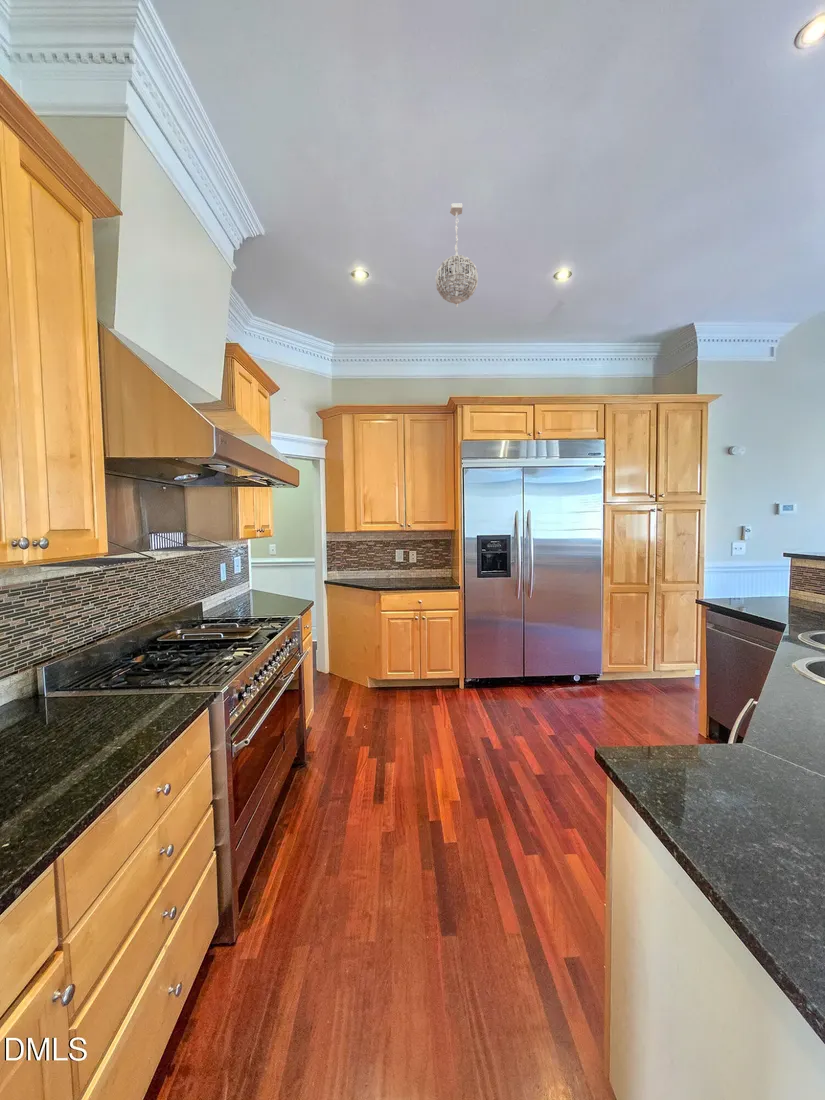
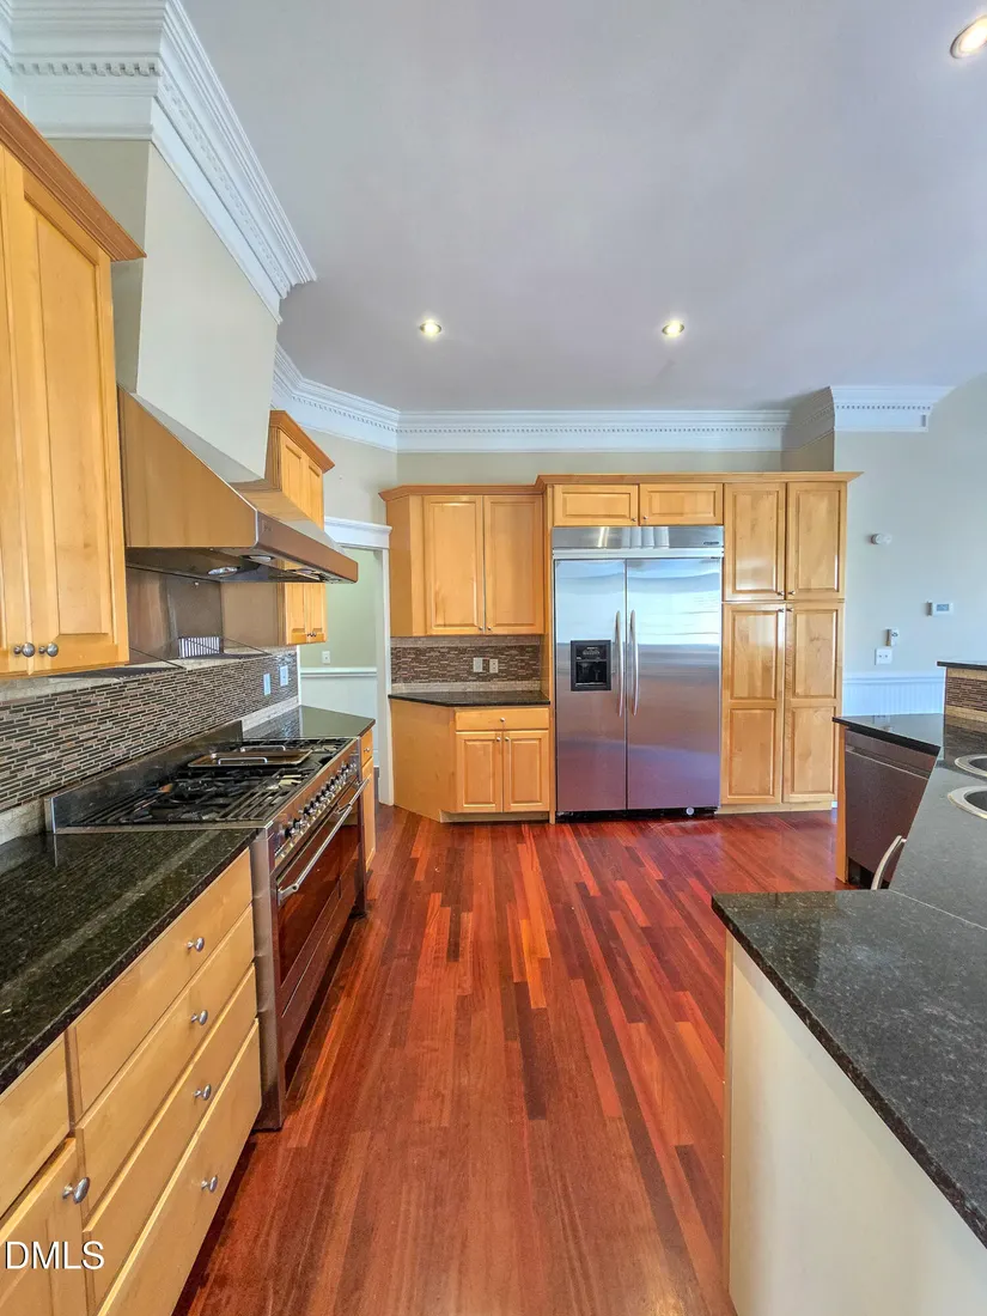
- pendant light (456, 257)
